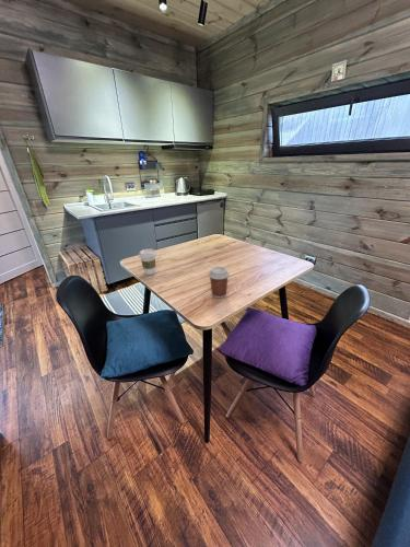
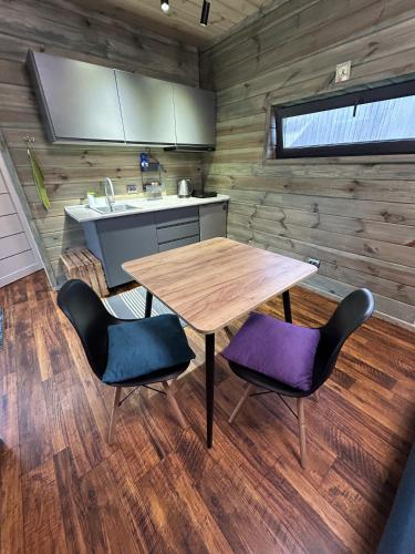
- coffee cup (219, 281)
- coffee cup (149, 261)
